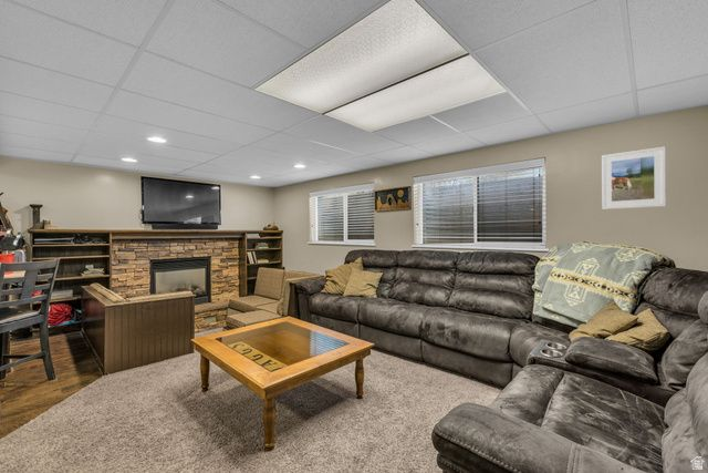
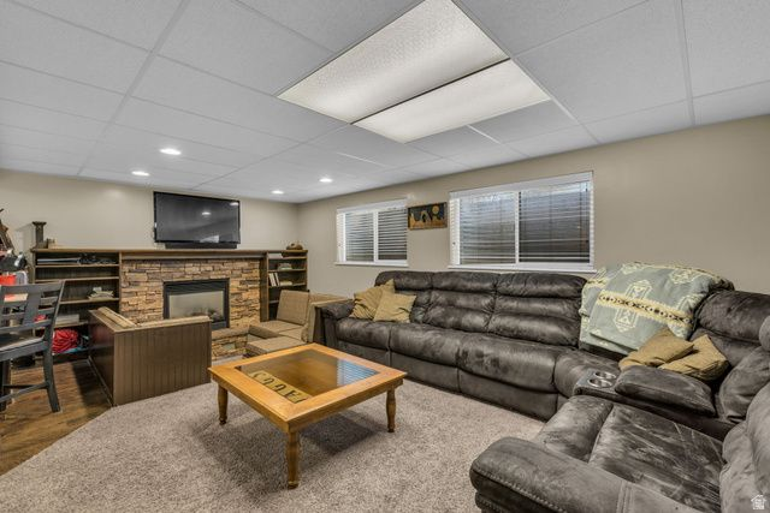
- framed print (632, 179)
